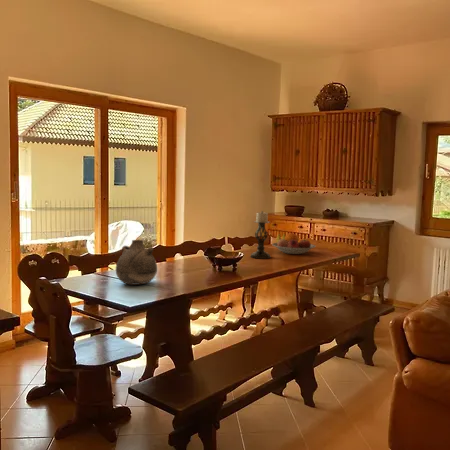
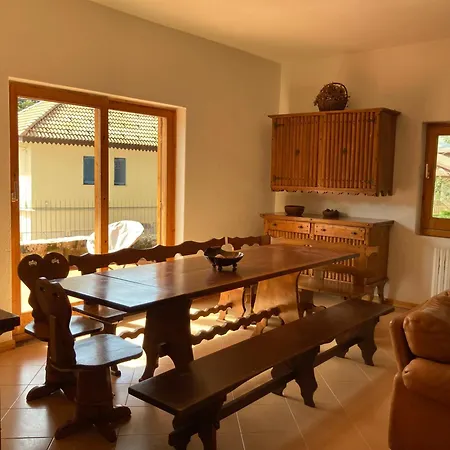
- candle holder (261, 234)
- fruit bowl (293, 243)
- vase (136, 261)
